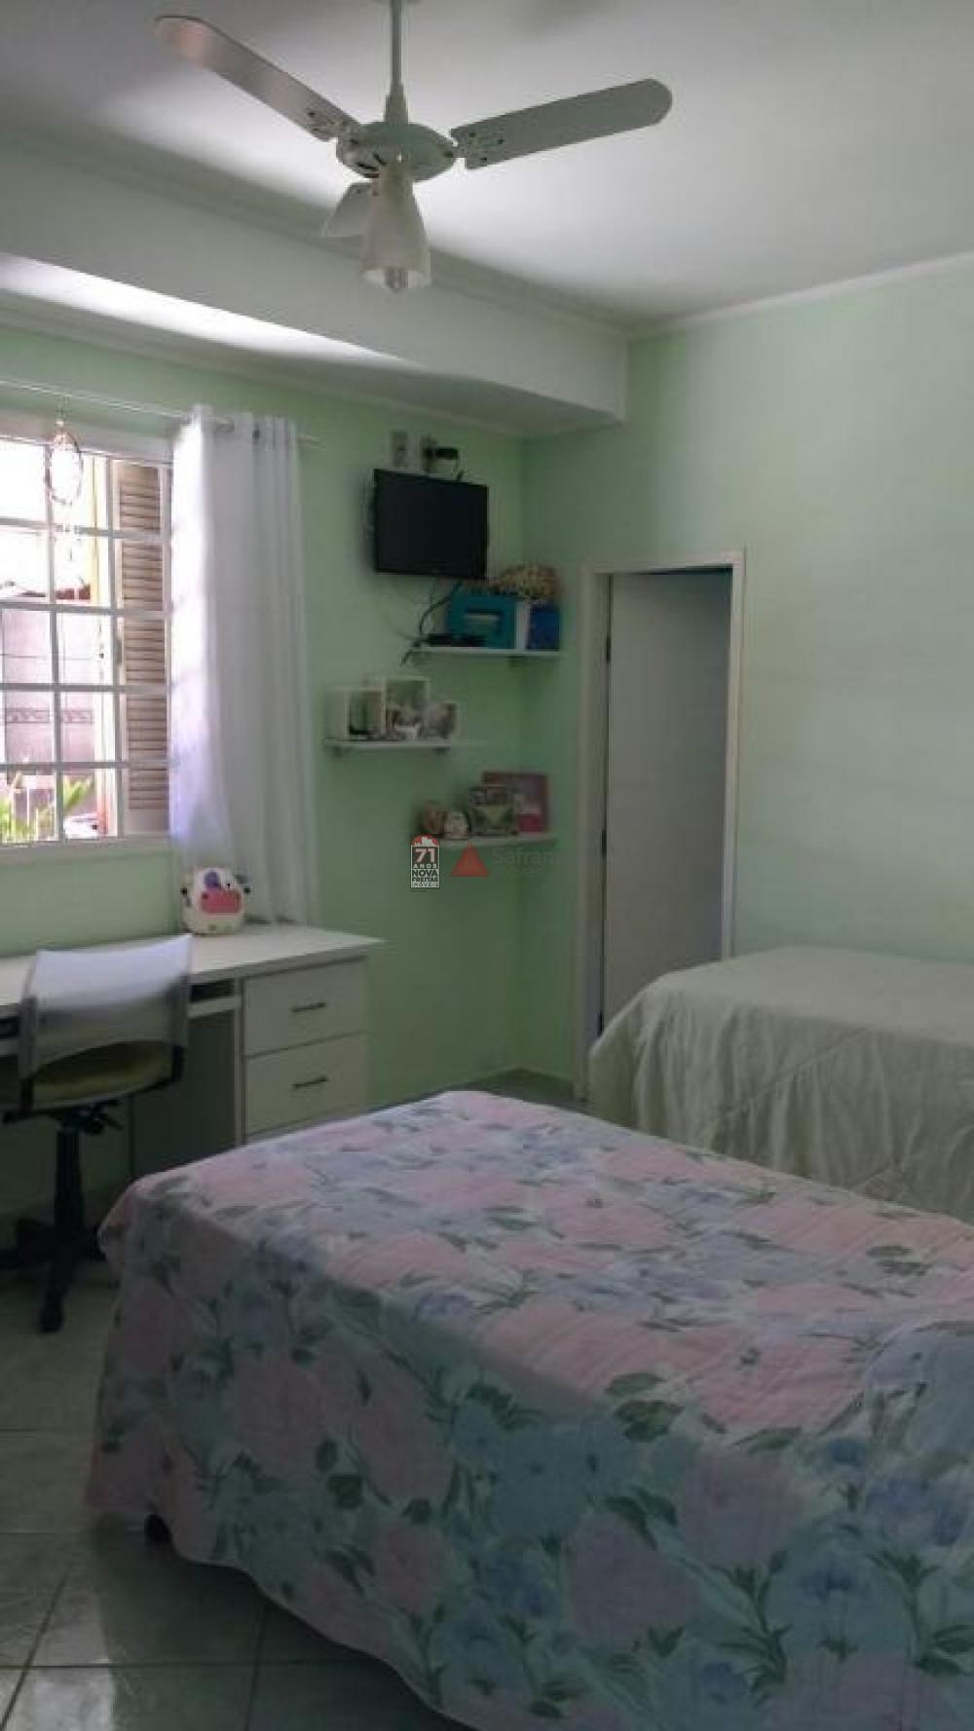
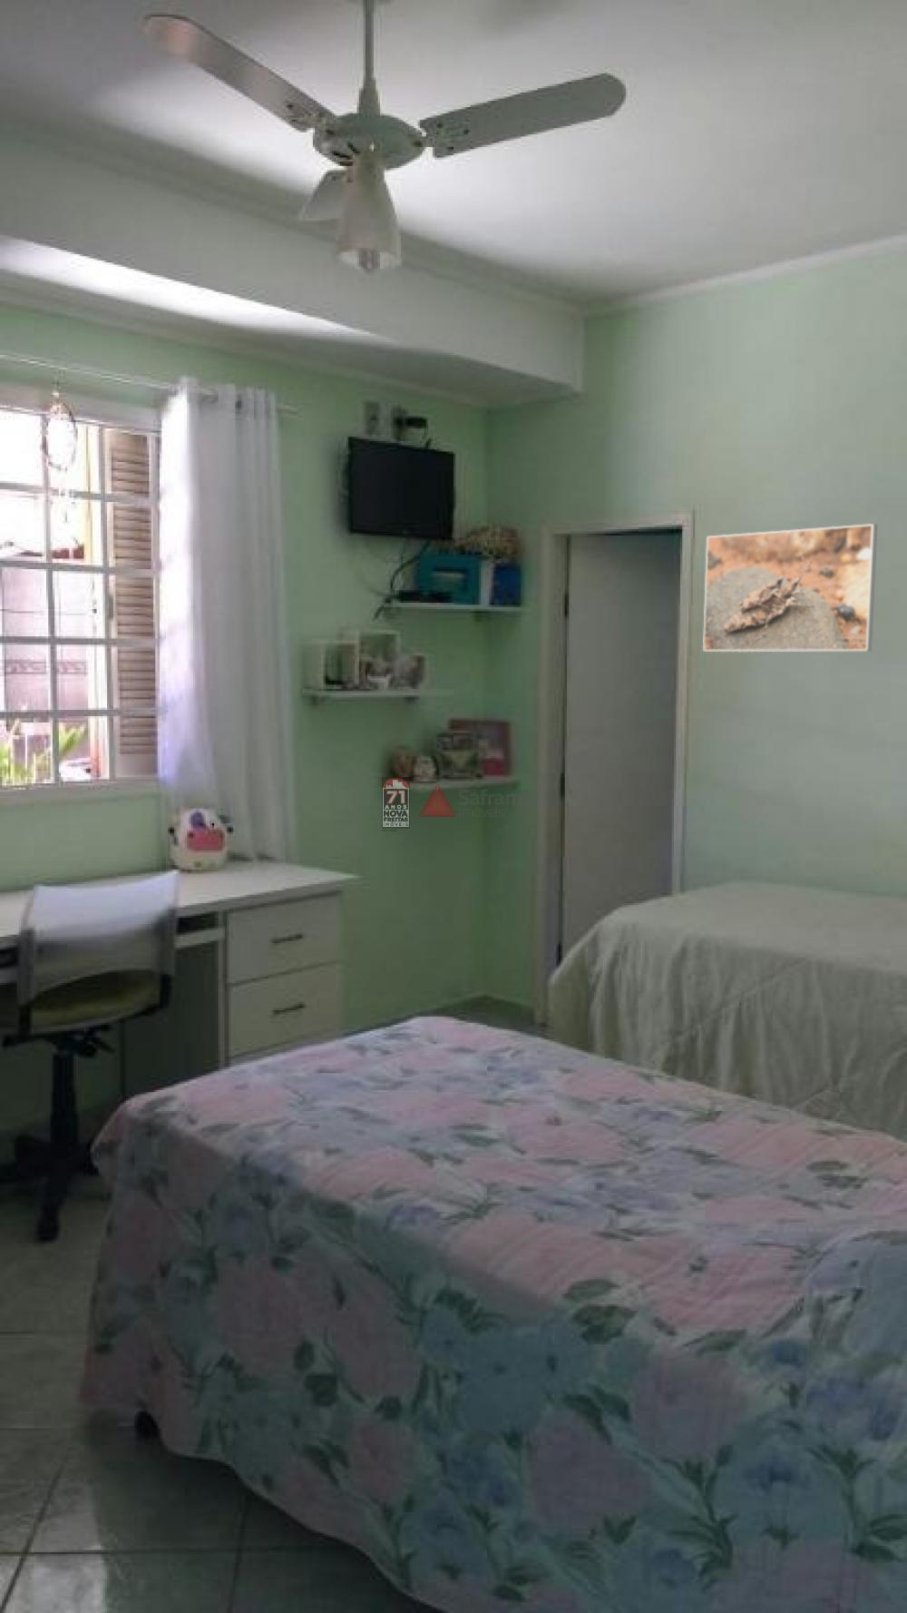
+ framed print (785, 590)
